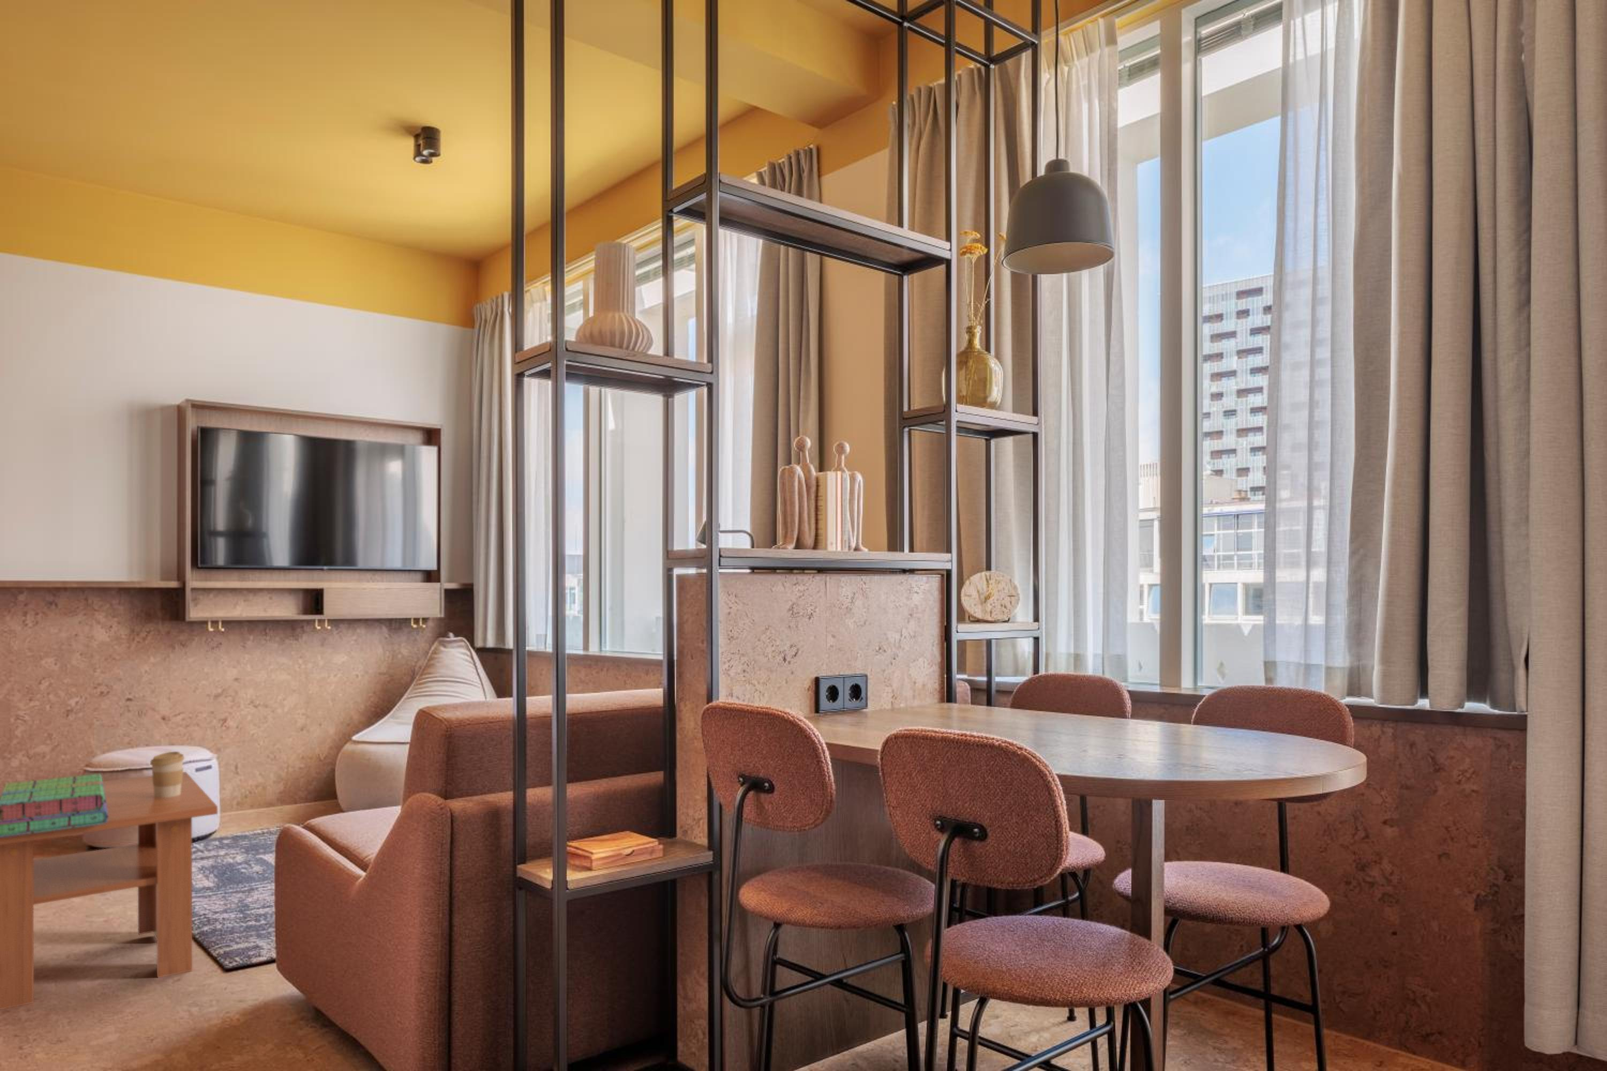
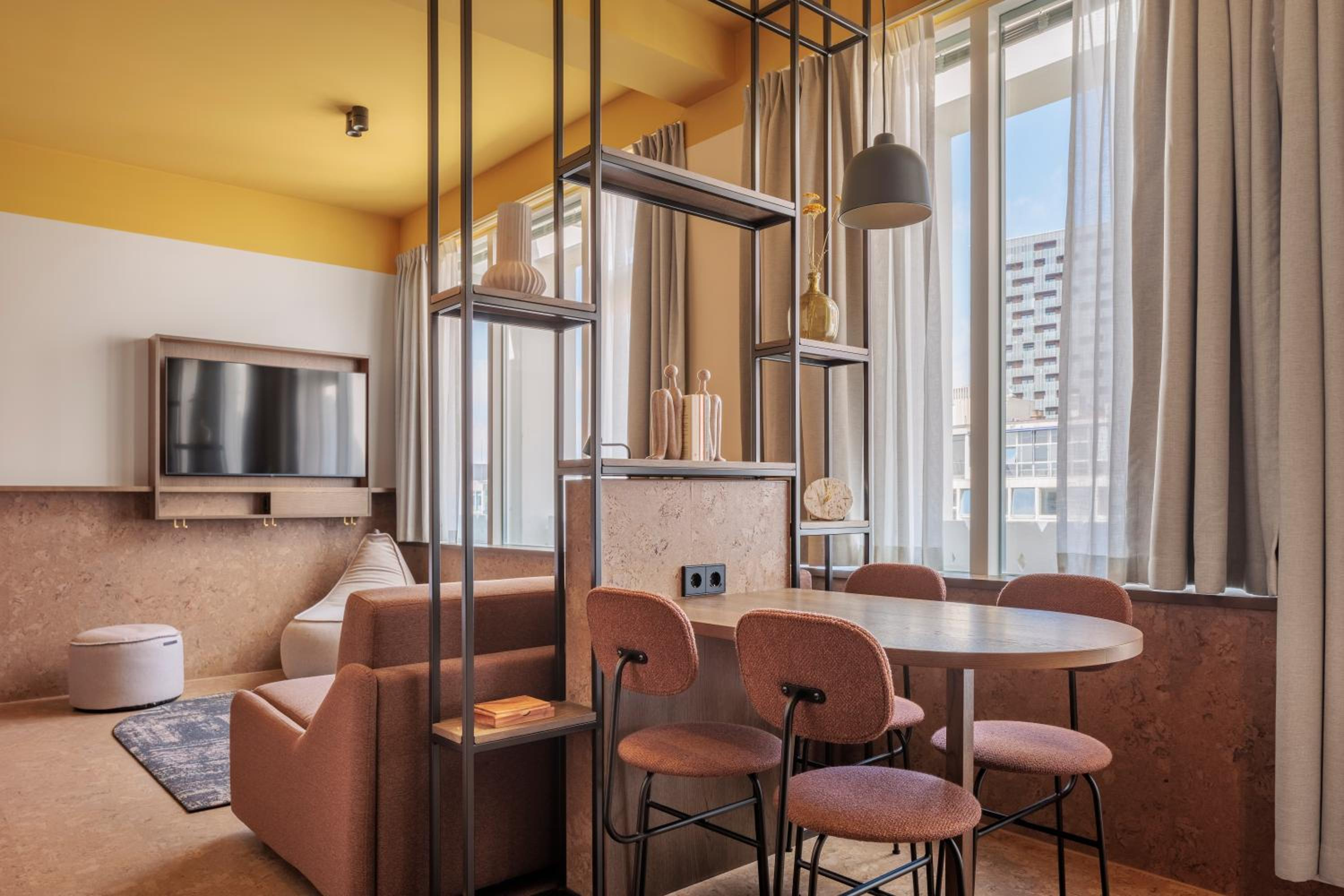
- stack of books (53, 802)
- coffee table (90, 885)
- coffee cup (167, 773)
